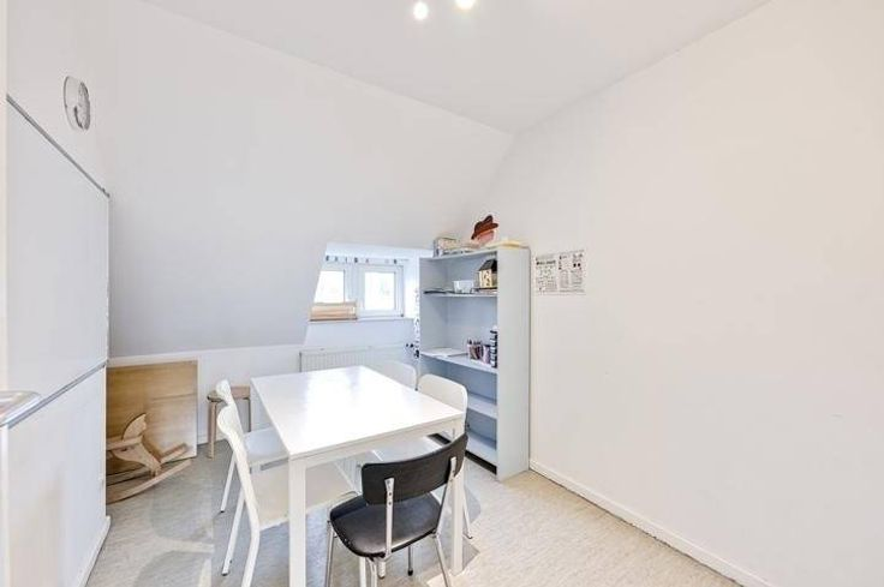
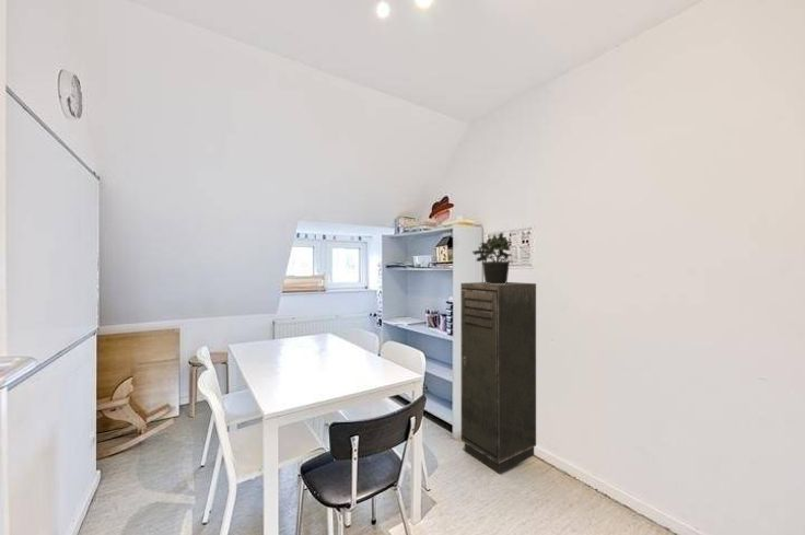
+ storage cabinet (497, 369)
+ potted plant (497, 257)
